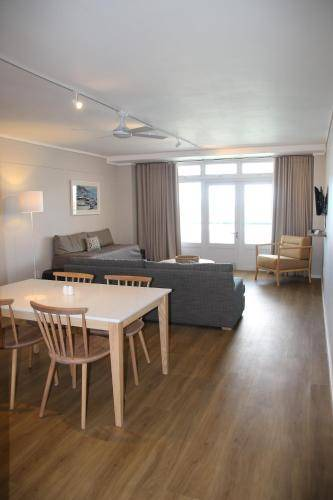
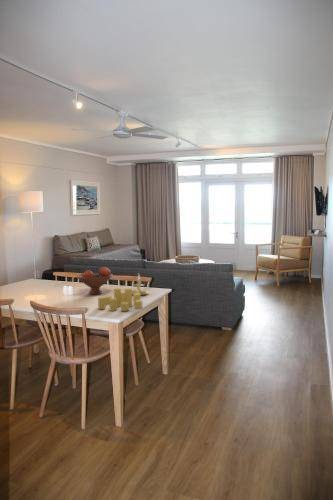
+ candle holder (140, 284)
+ fruit bowl (95, 280)
+ candle (122, 297)
